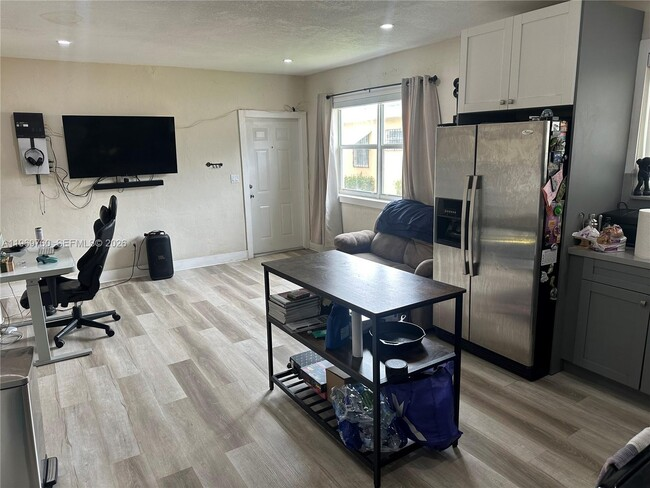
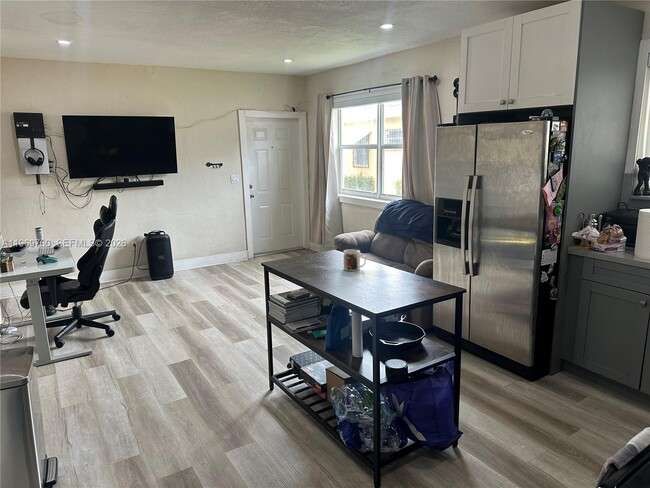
+ mug (353, 260)
